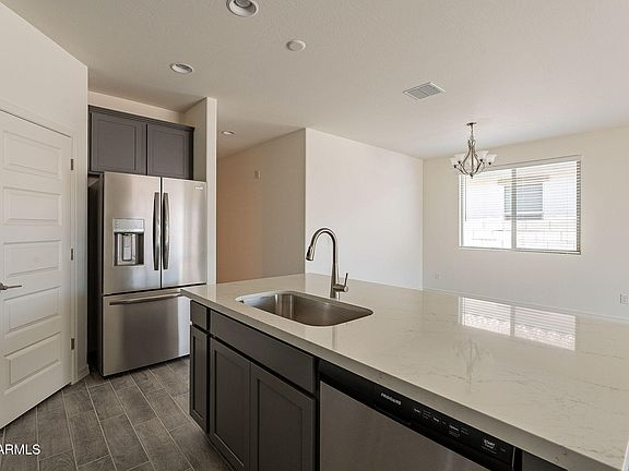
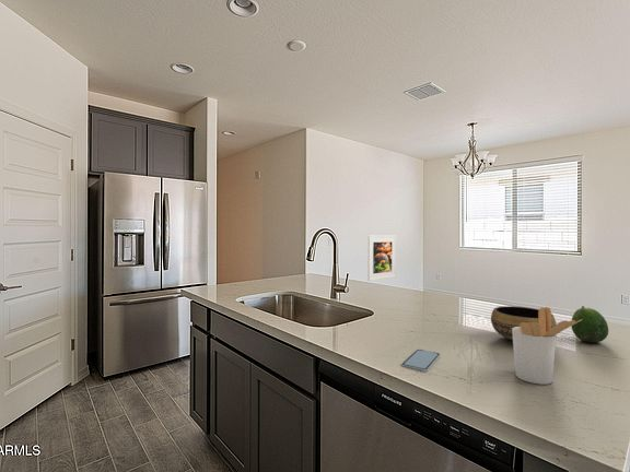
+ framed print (382, 257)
+ bowl (520, 326)
+ fruit (588, 324)
+ utensil holder (544, 345)
+ smartphone (421, 359)
